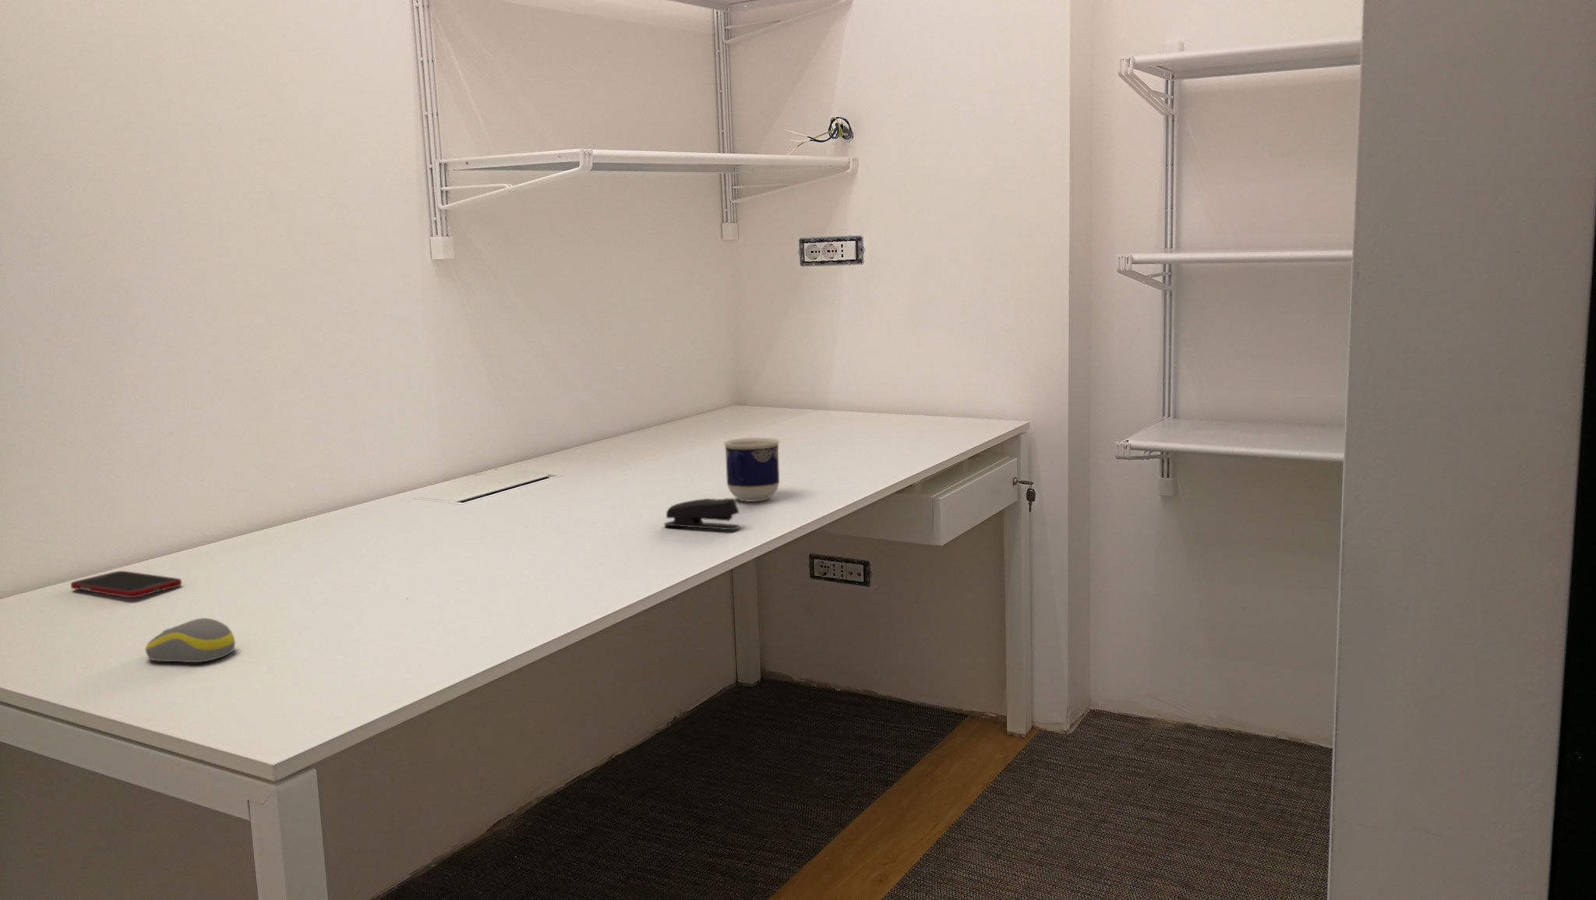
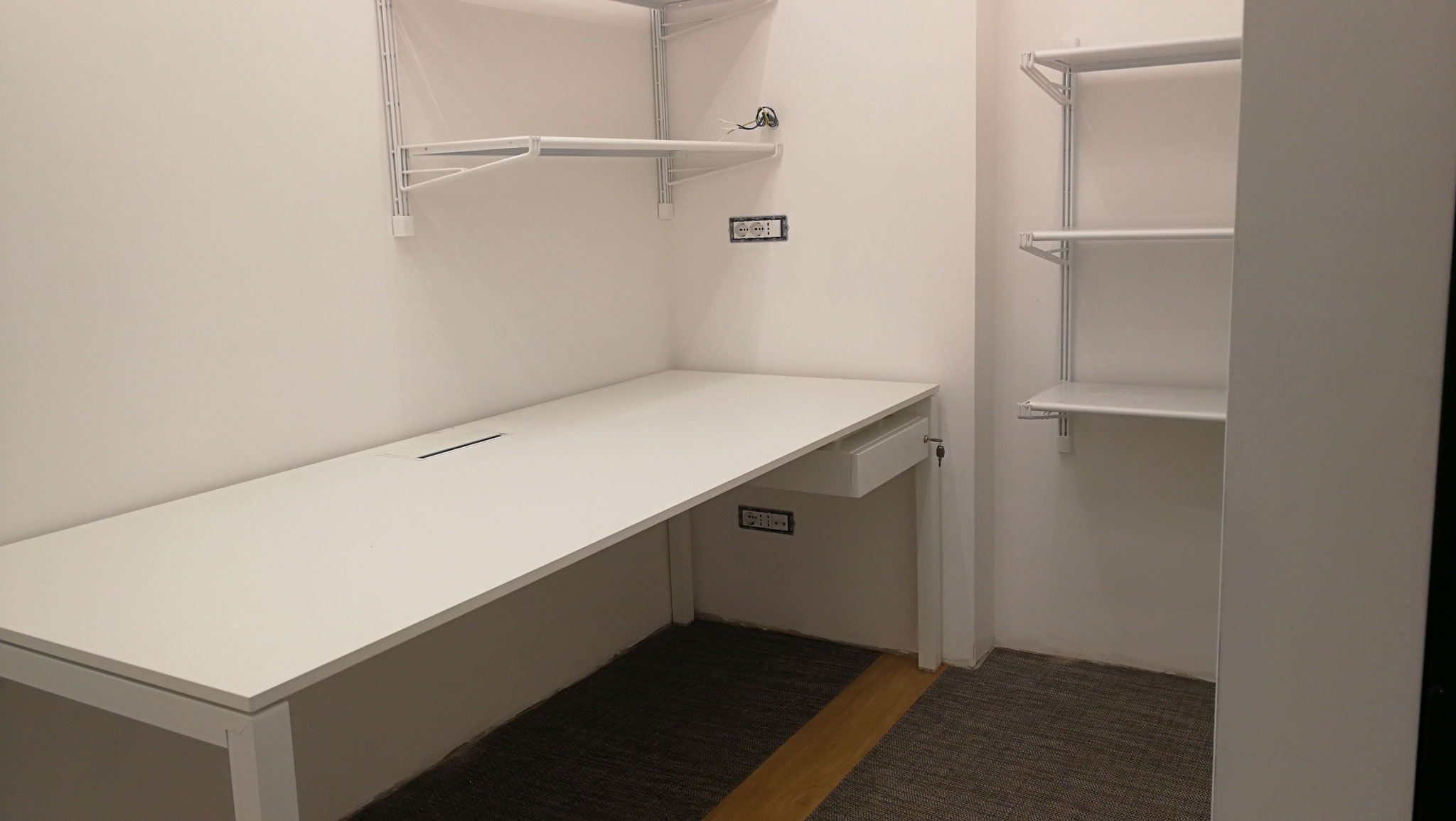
- computer mouse (190, 637)
- cell phone (125, 583)
- stapler (700, 512)
- cup (749, 471)
